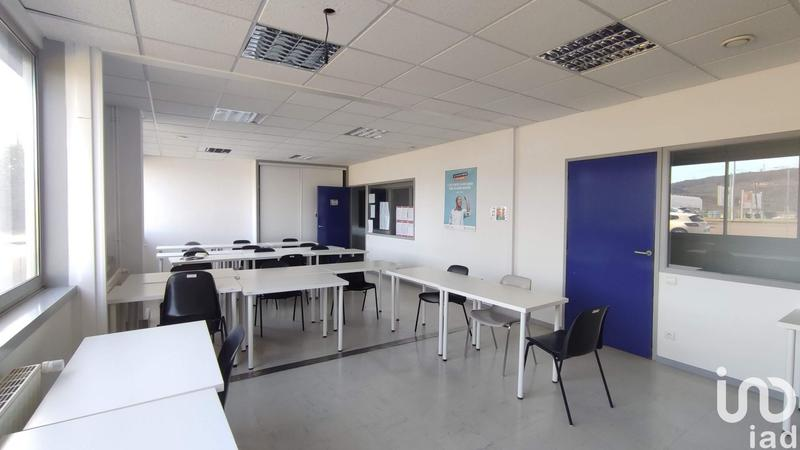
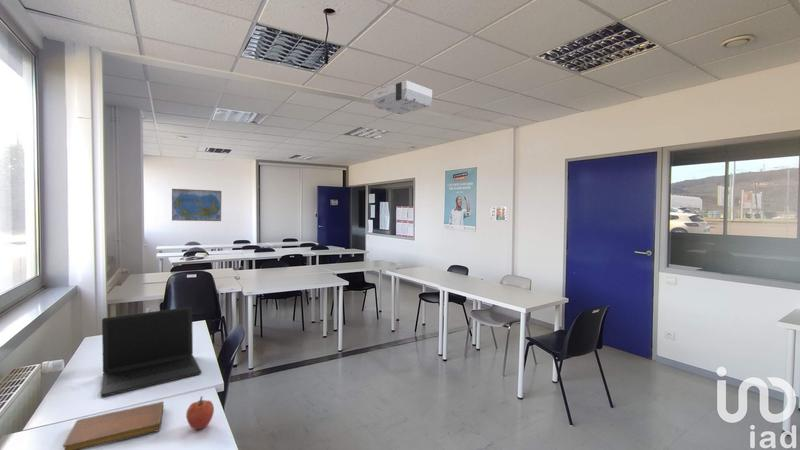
+ apple (200, 412)
+ laptop (152, 346)
+ projector (402, 99)
+ notebook (118, 424)
+ world map (197, 205)
